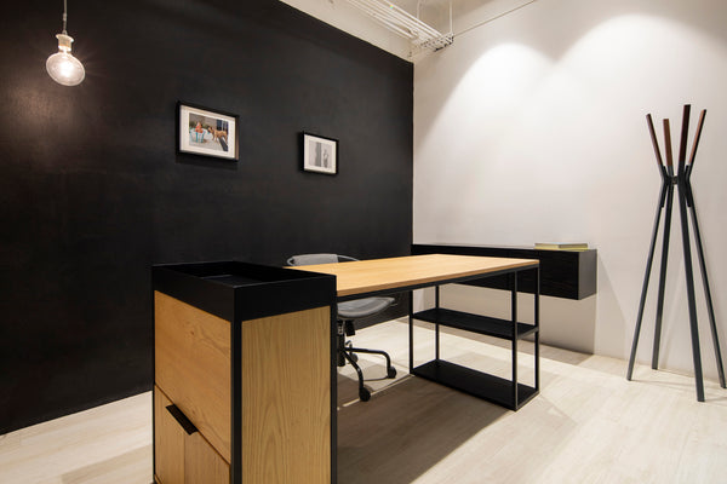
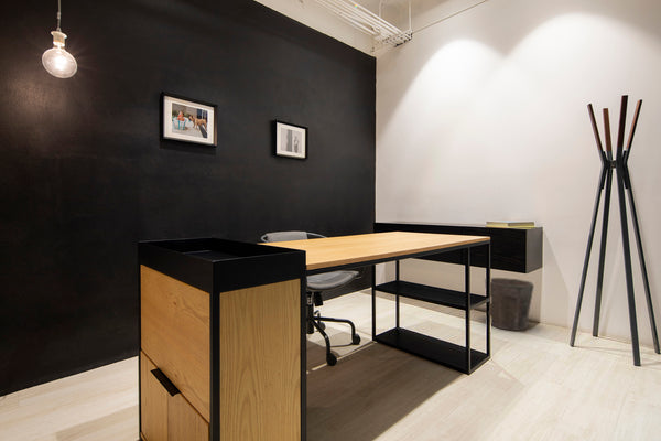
+ waste bin (507, 303)
